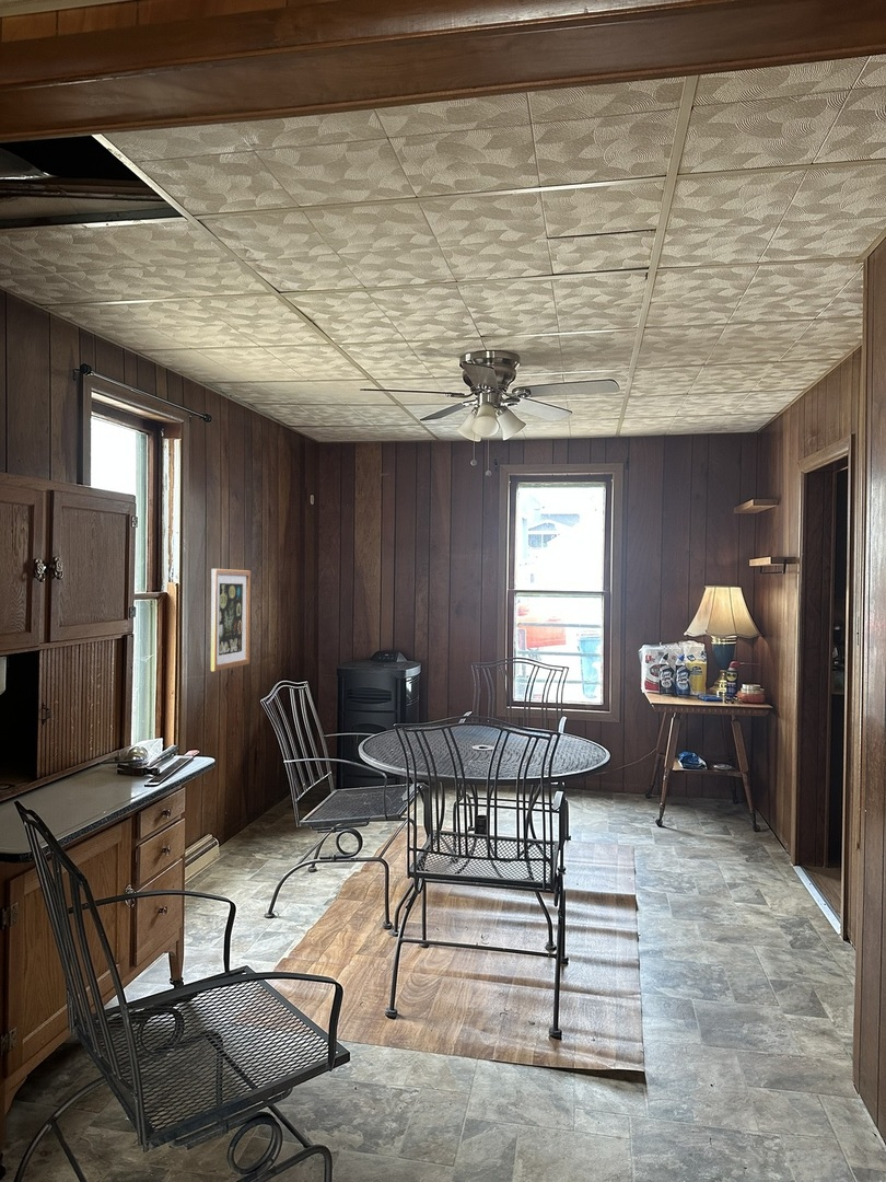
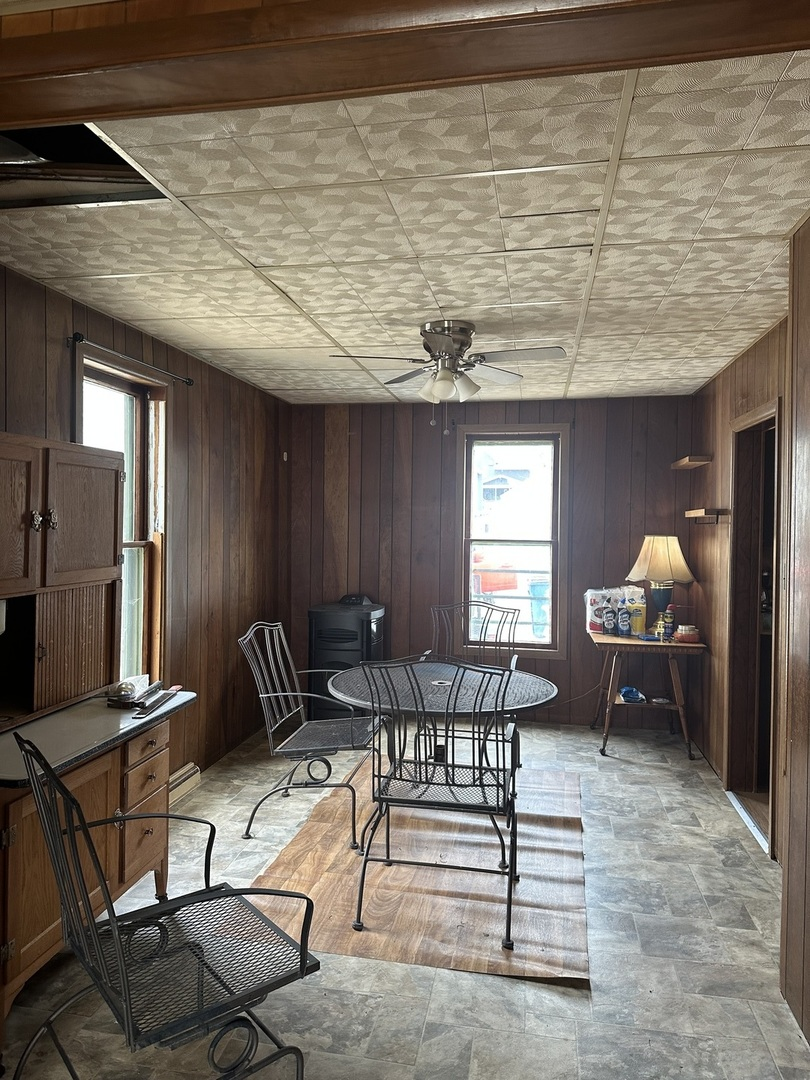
- wall art (231, 618)
